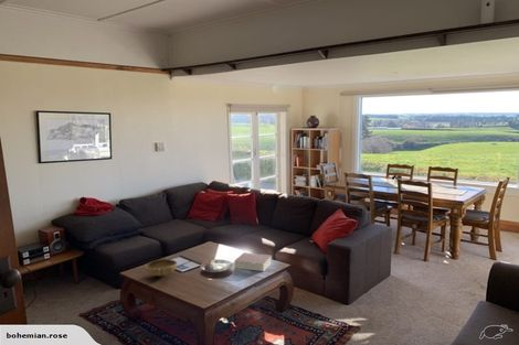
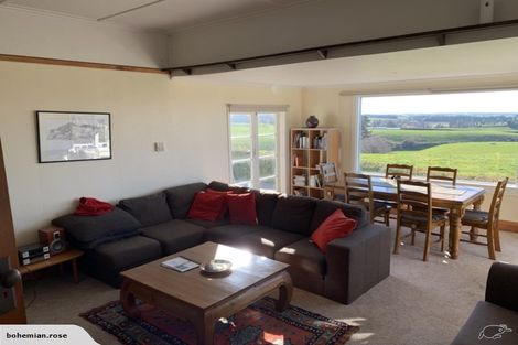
- bowl (161, 269)
- book (253, 261)
